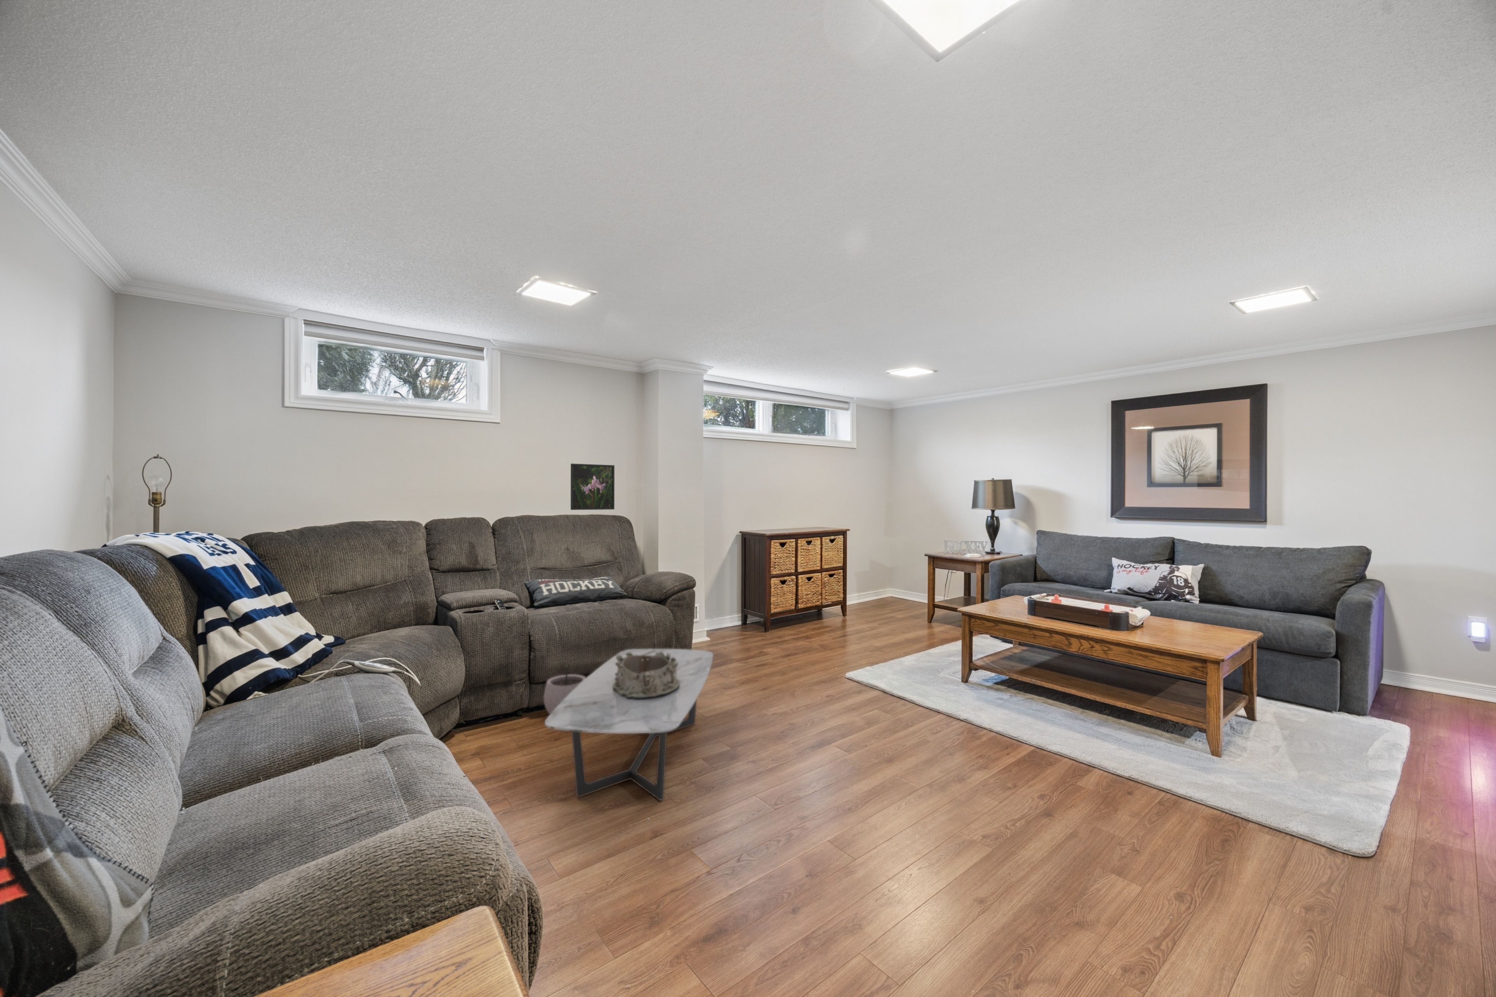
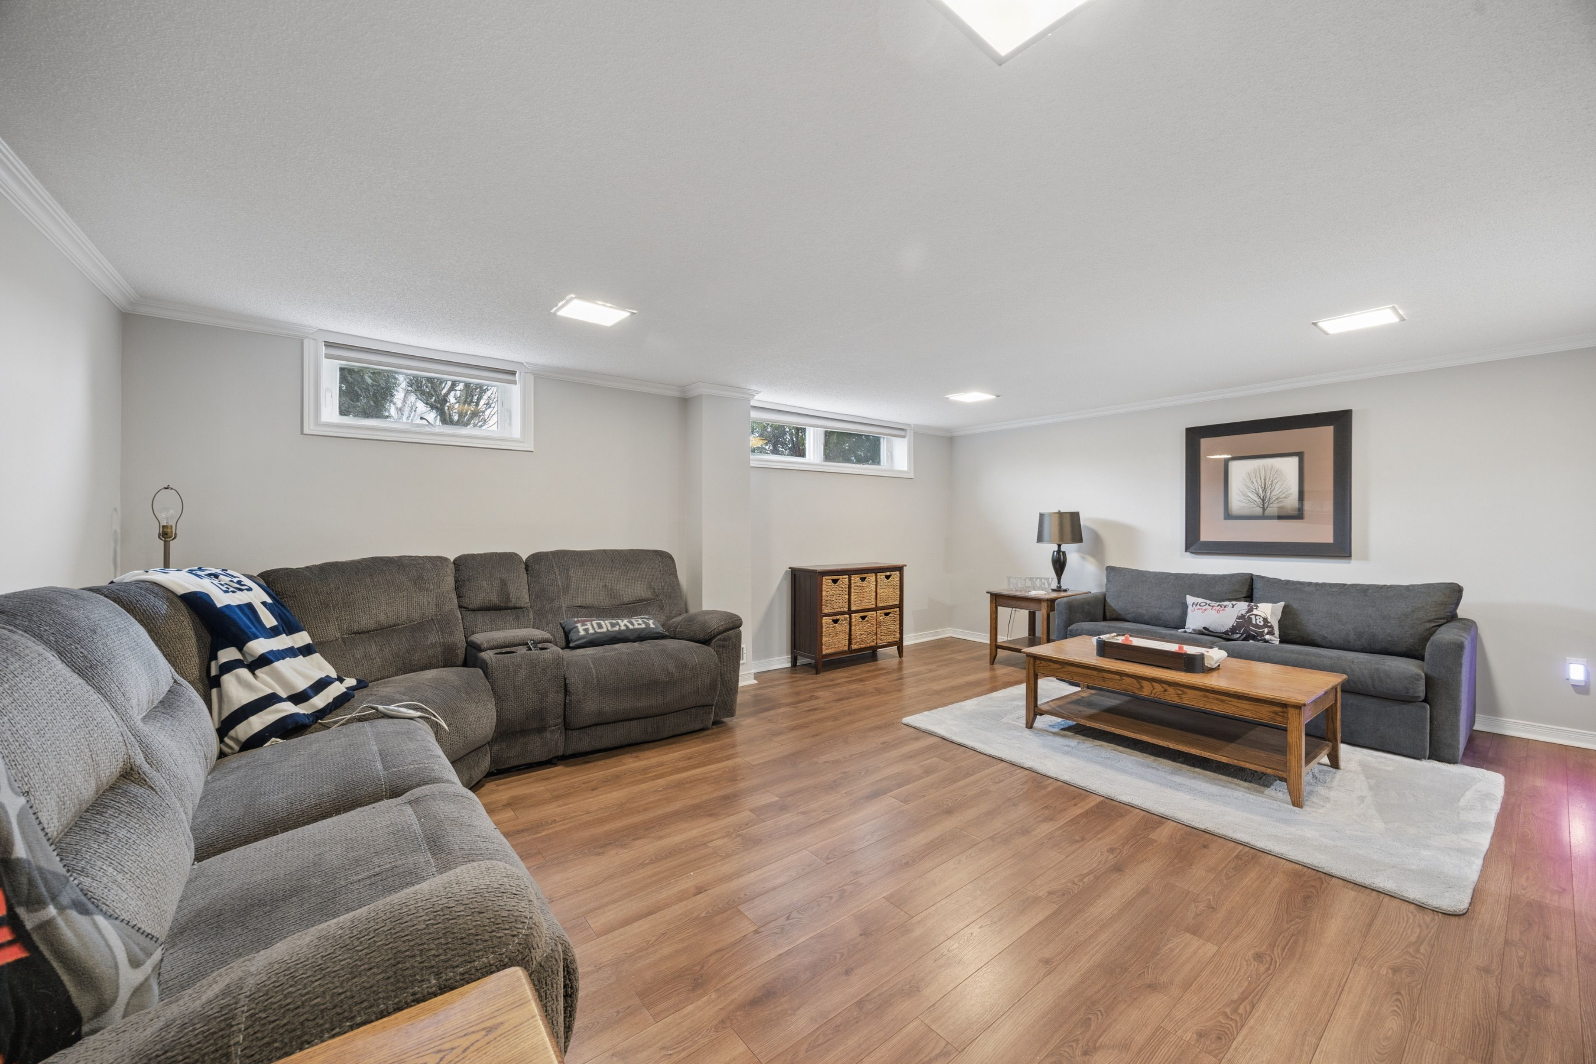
- plant pot (567, 690)
- coffee table (643, 718)
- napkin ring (647, 672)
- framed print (593, 487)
